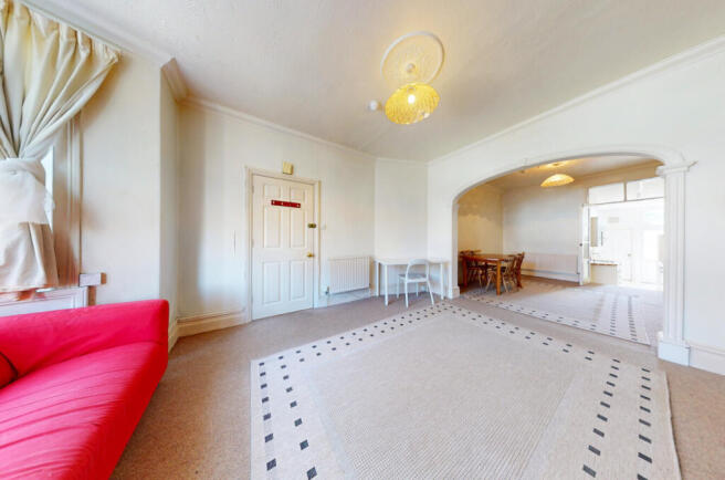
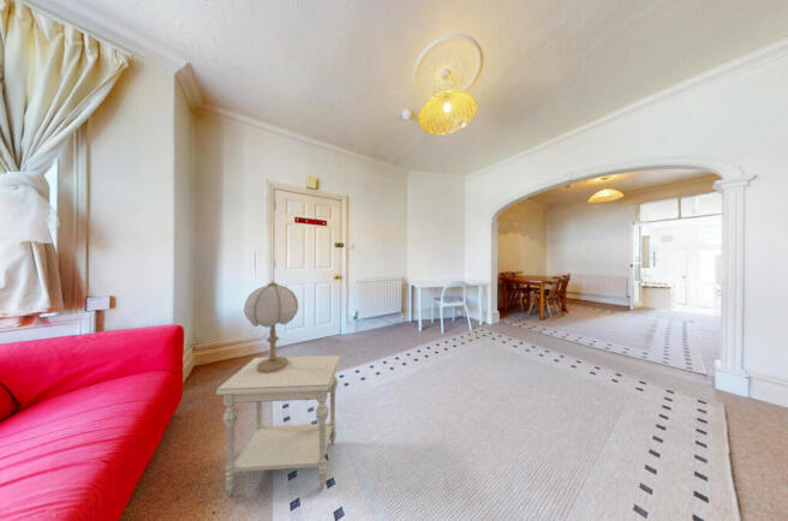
+ side table (287, 425)
+ table lamp (273, 323)
